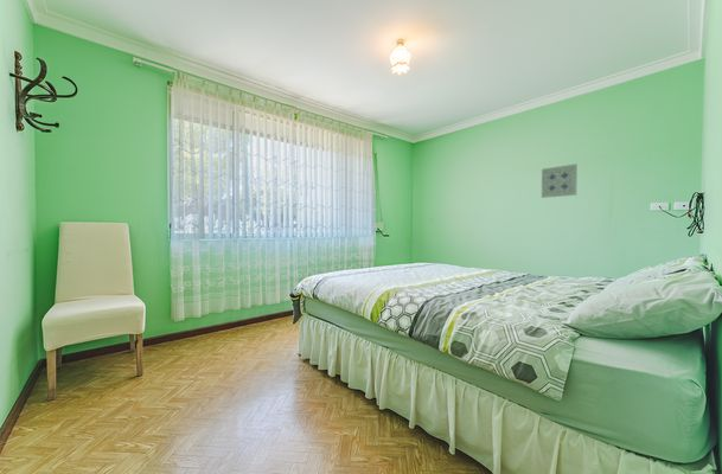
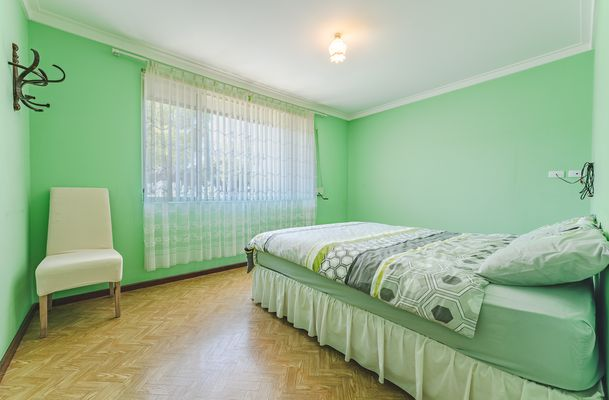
- wall art (558, 181)
